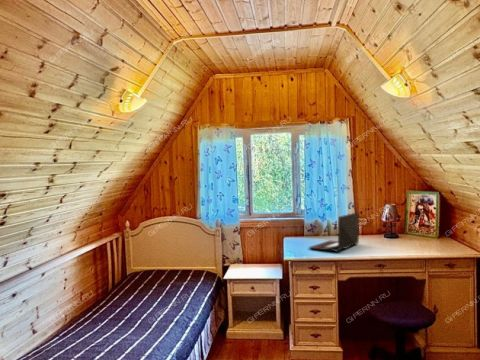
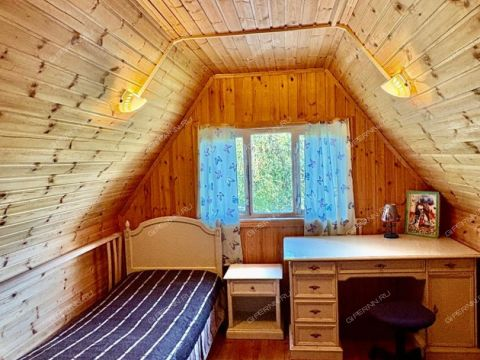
- laptop (338, 230)
